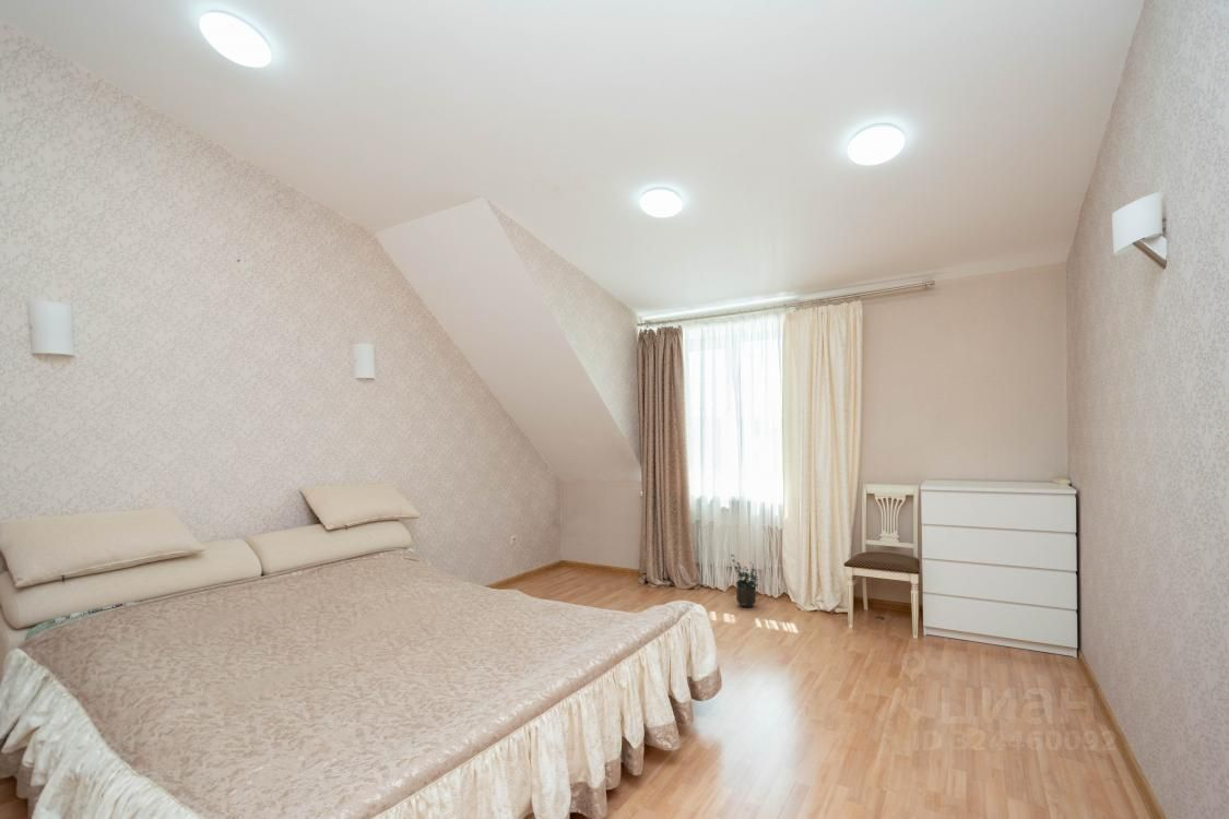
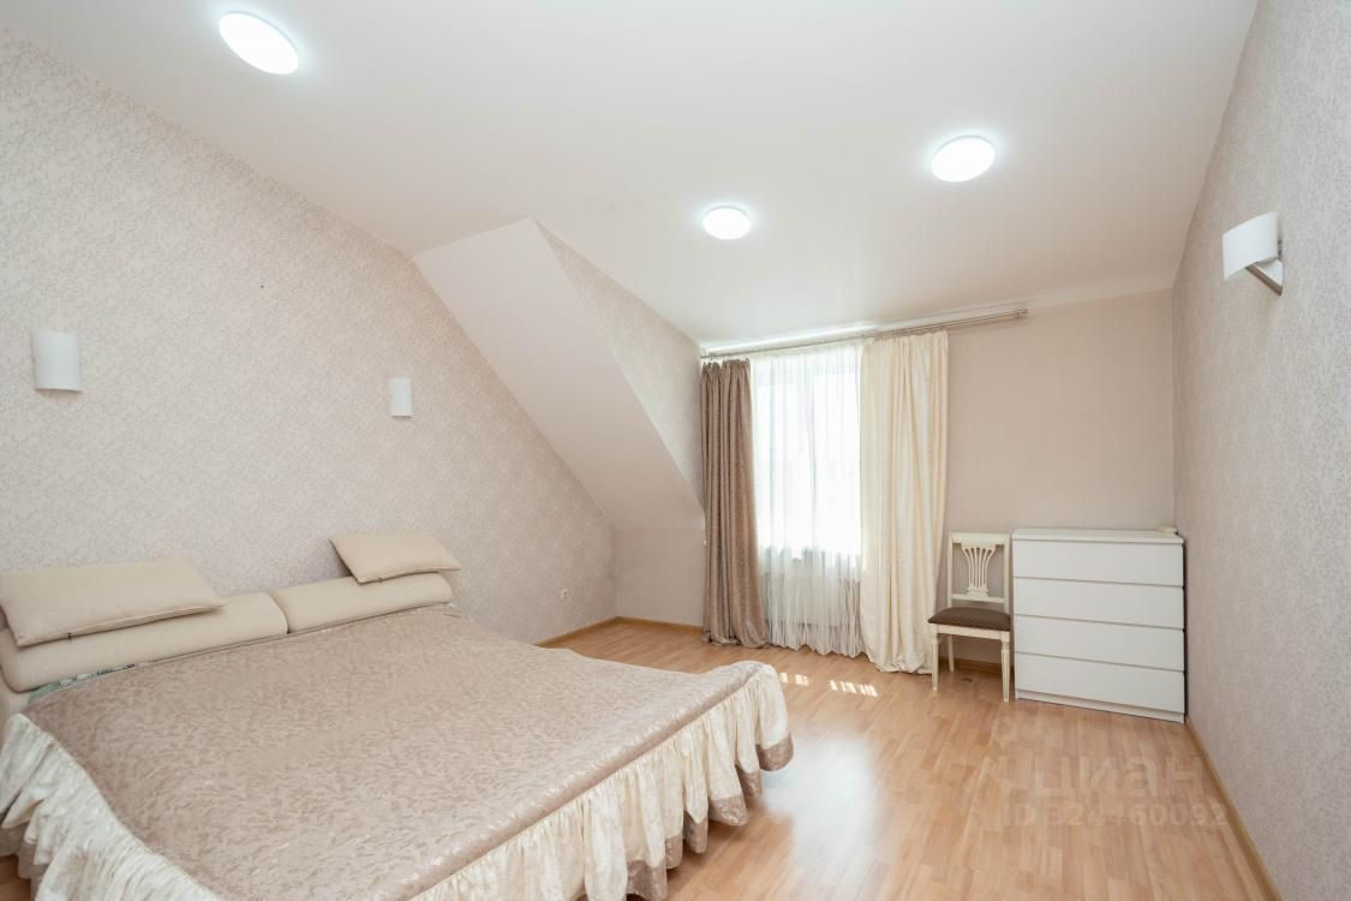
- potted plant (745, 581)
